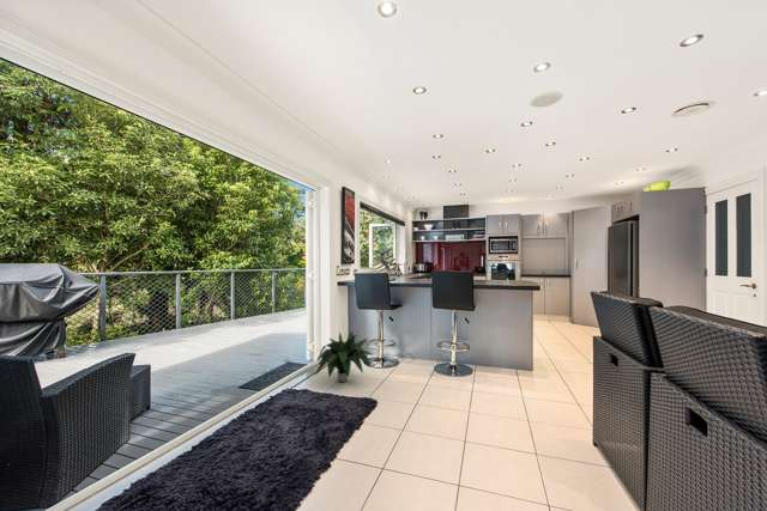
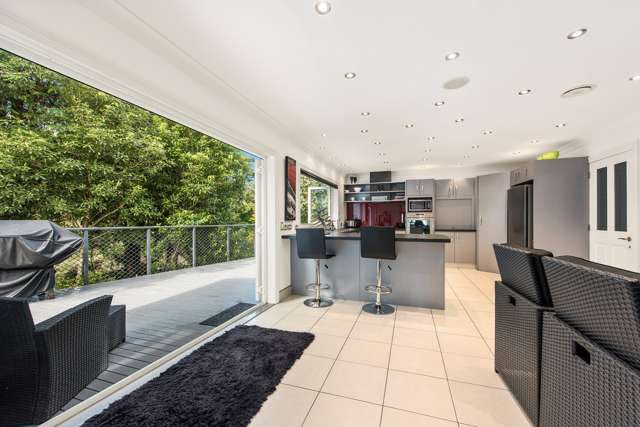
- potted plant (344, 355)
